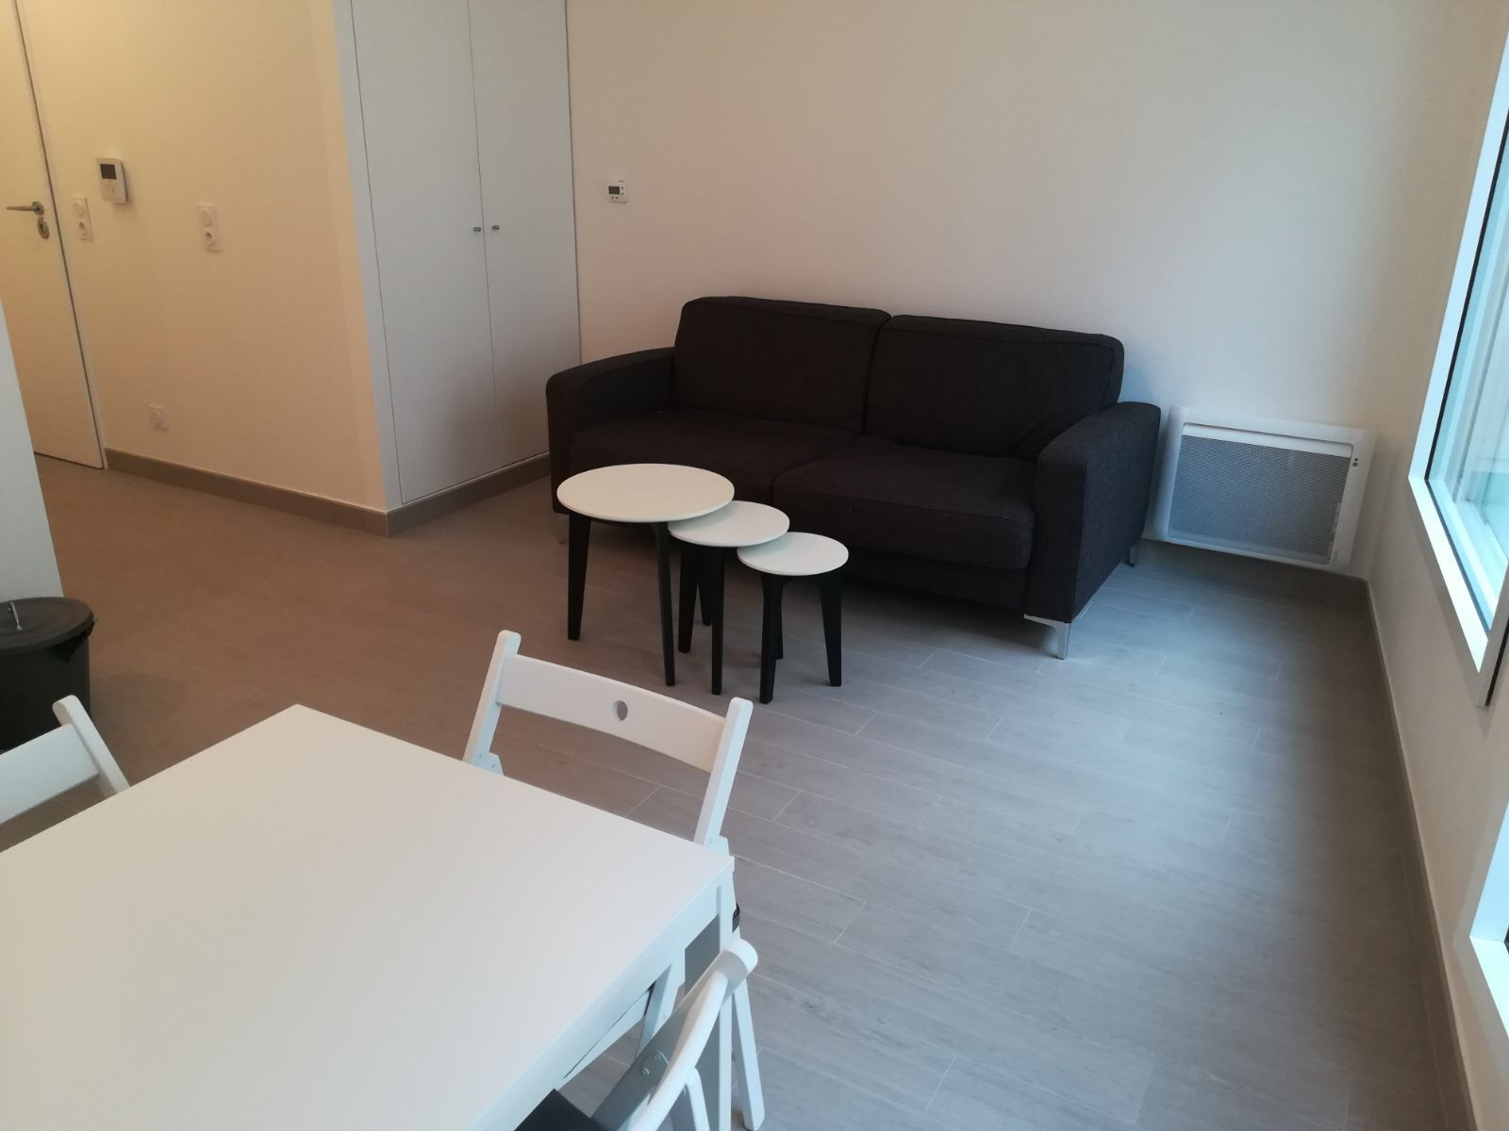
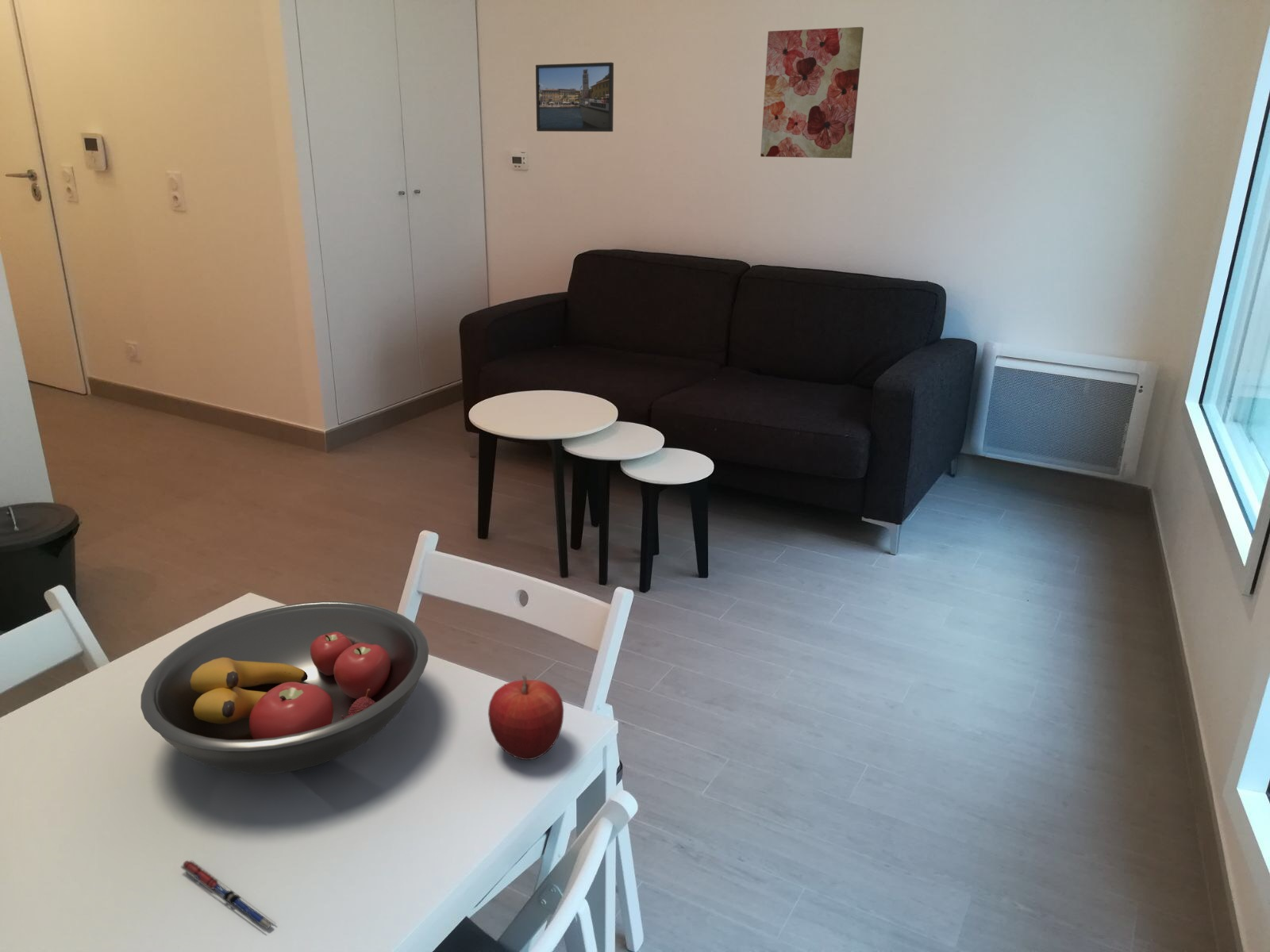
+ pen (226, 892)
+ fruit bowl (294, 687)
+ fruit (526, 716)
+ wall art (810, 94)
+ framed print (574, 98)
